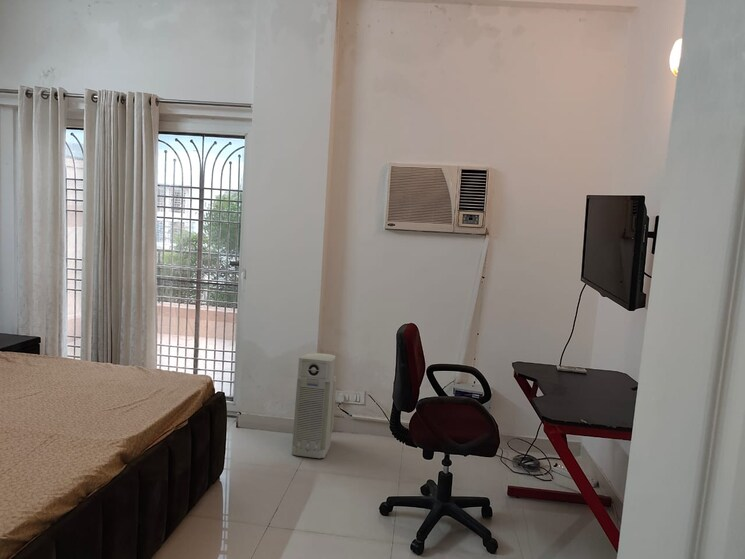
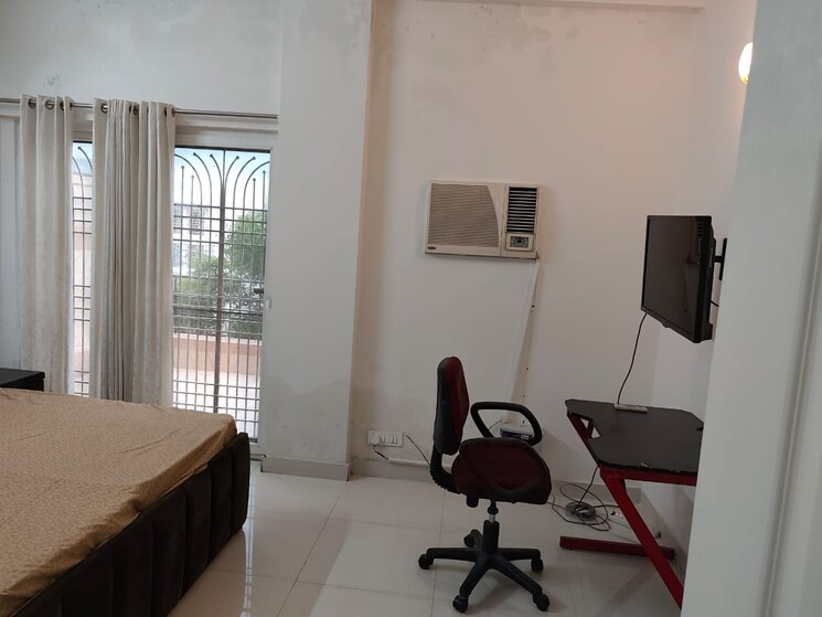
- air purifier (316, 401)
